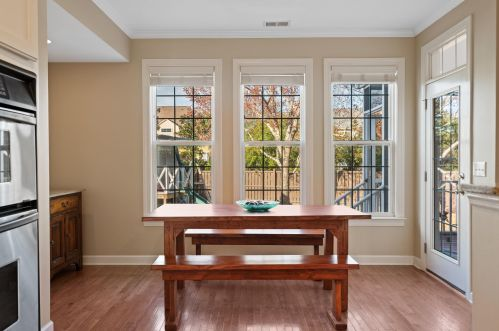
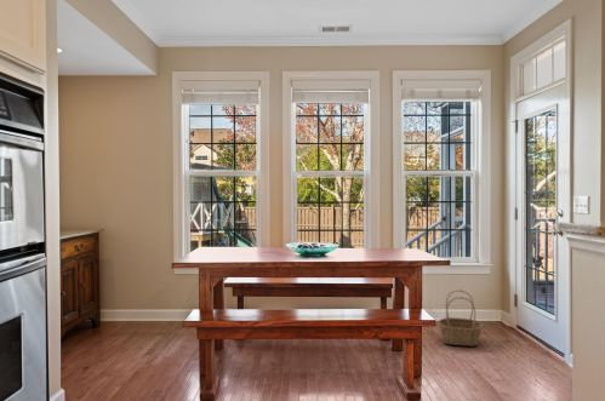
+ basket (460, 319)
